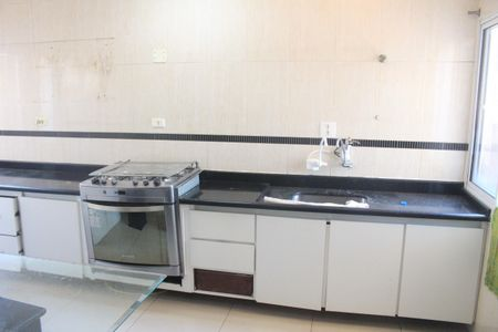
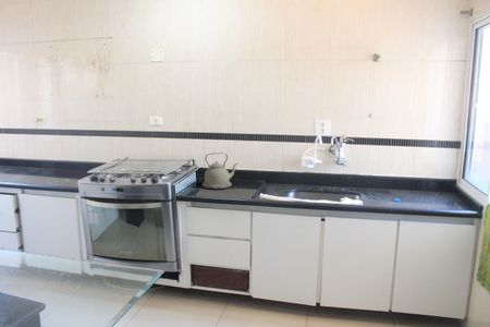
+ kettle (218, 169)
